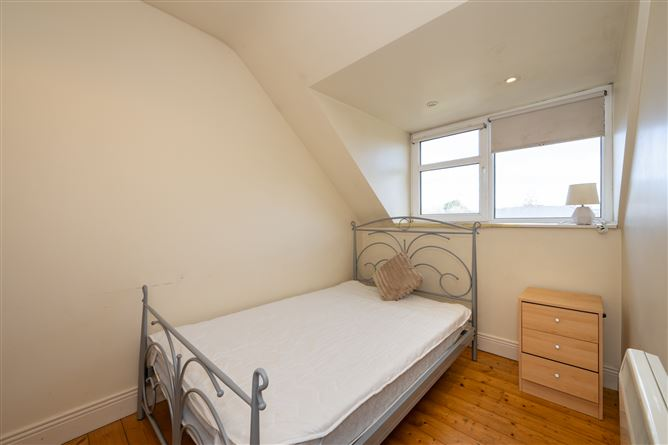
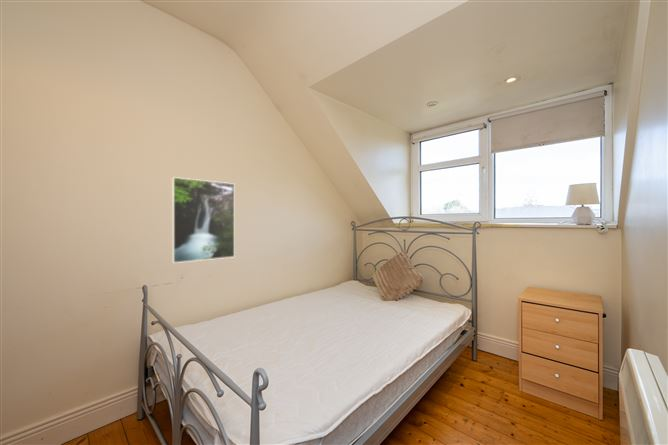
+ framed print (205, 220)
